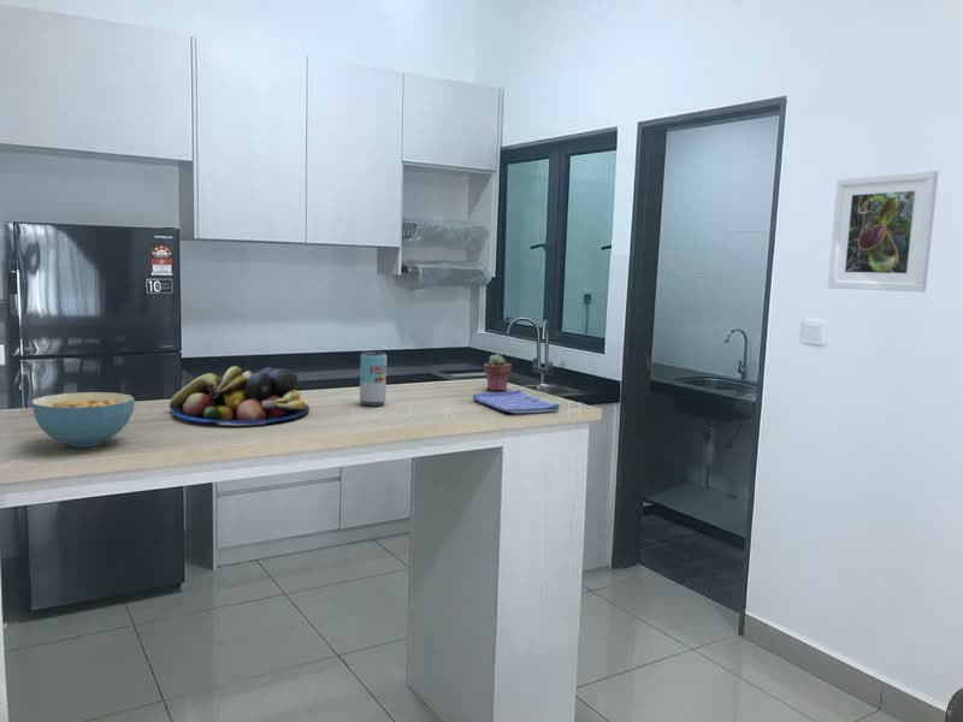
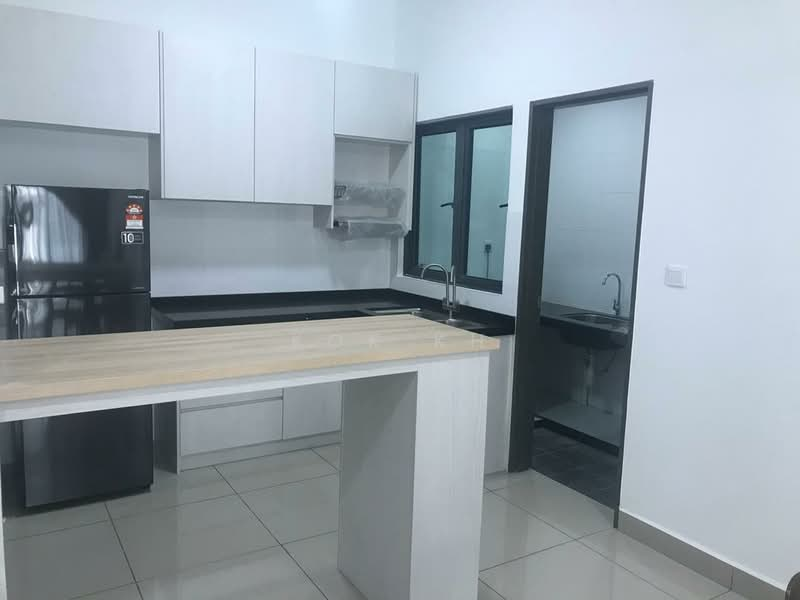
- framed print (879, 232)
- potted succulent (497, 371)
- dish towel (514, 401)
- beverage can (373, 378)
- cereal bowl (84, 421)
- fruit bowl (241, 389)
